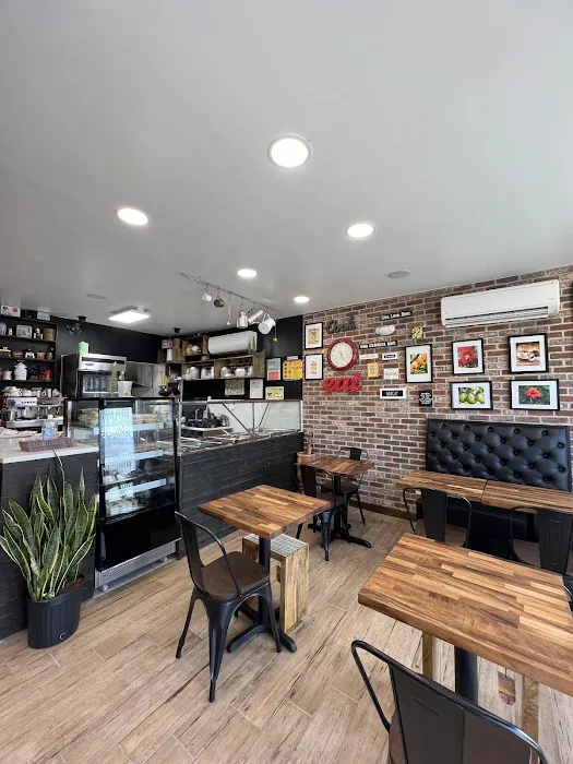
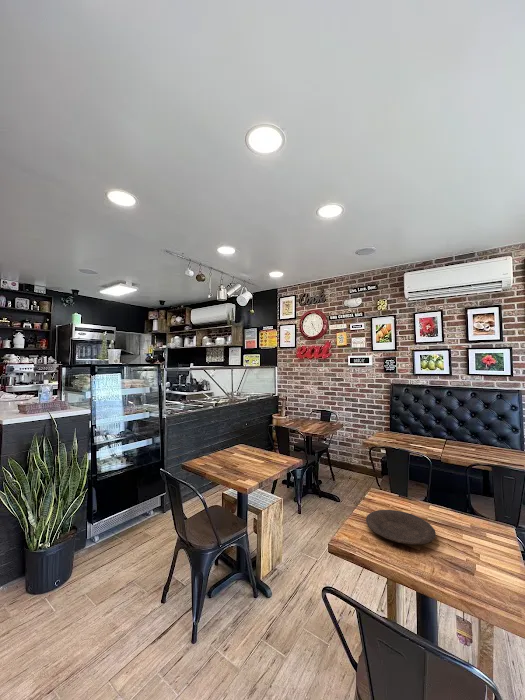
+ plate (399, 528)
